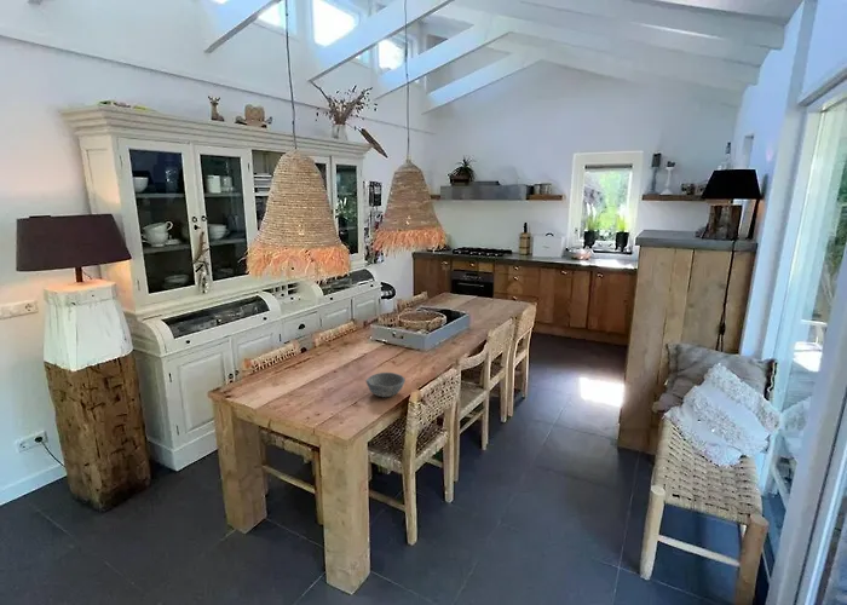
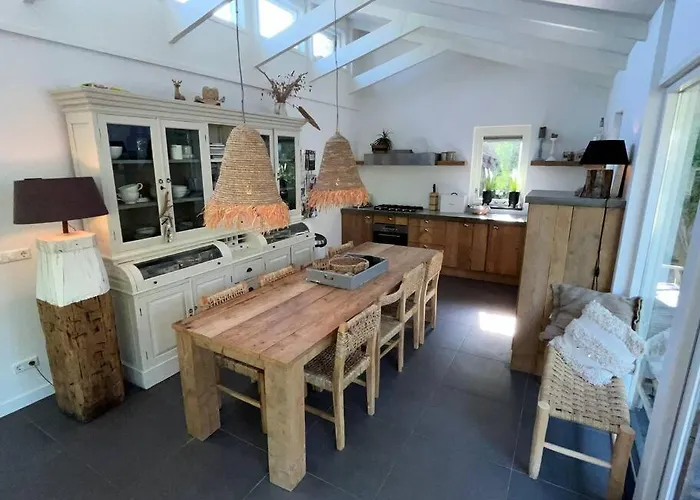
- bowl (385, 386)
